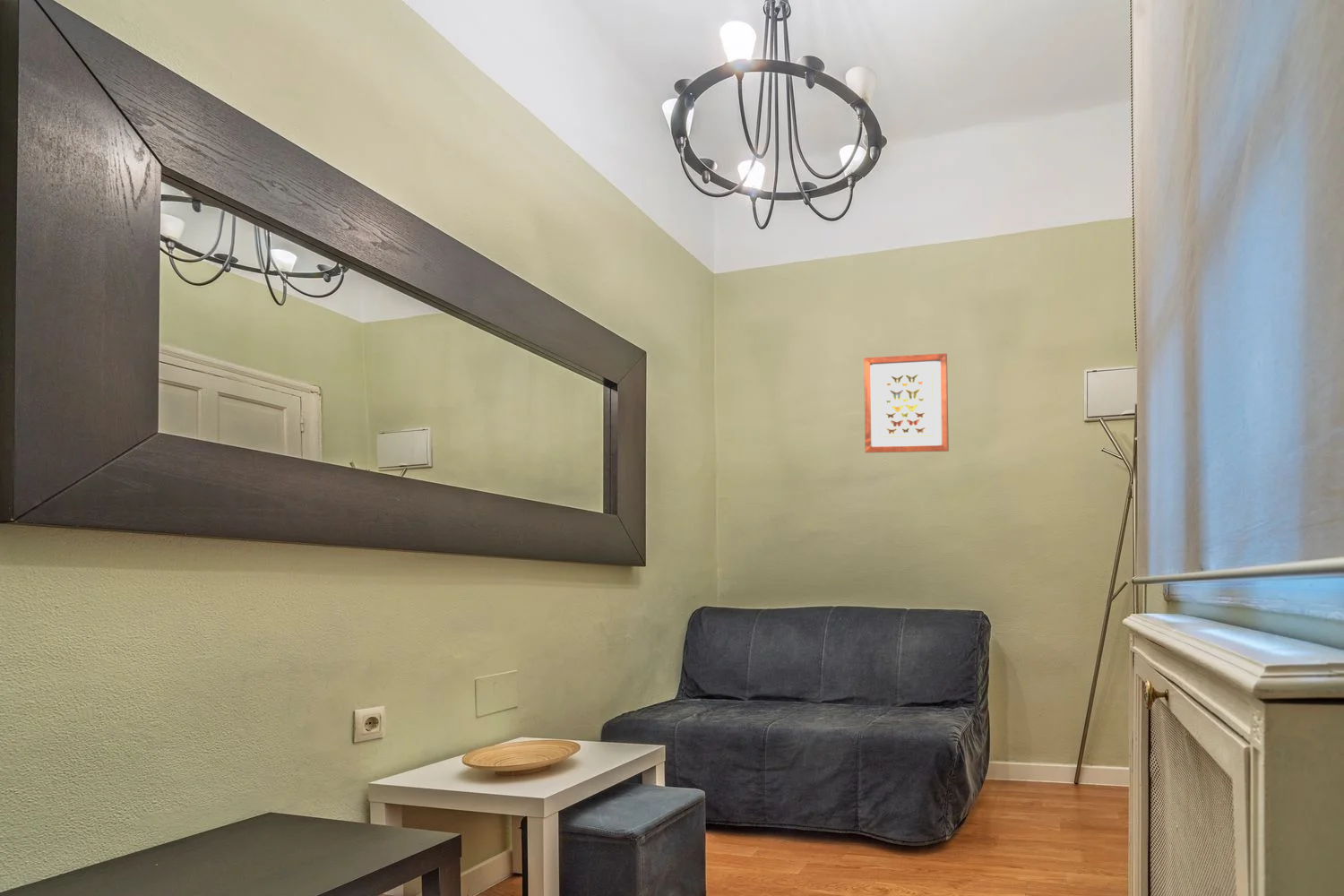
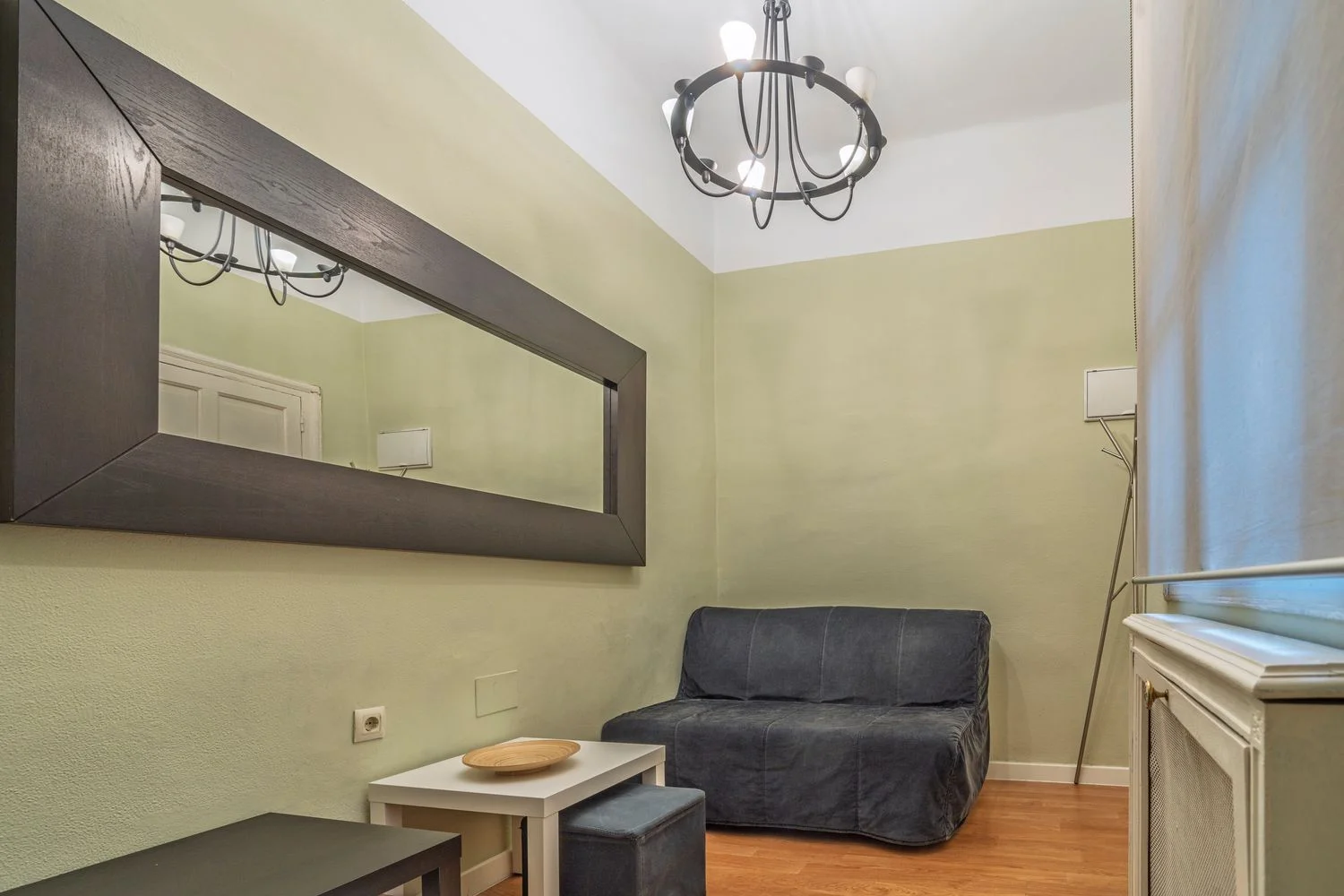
- wall art (905, 403)
